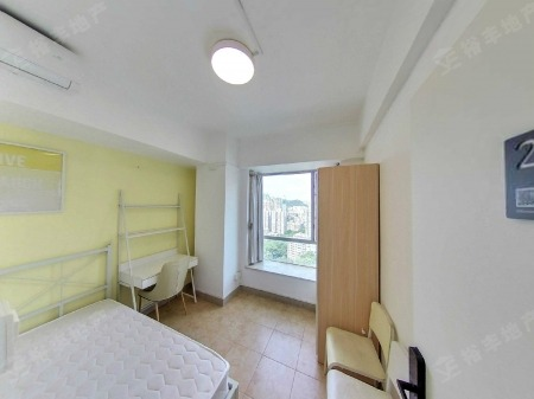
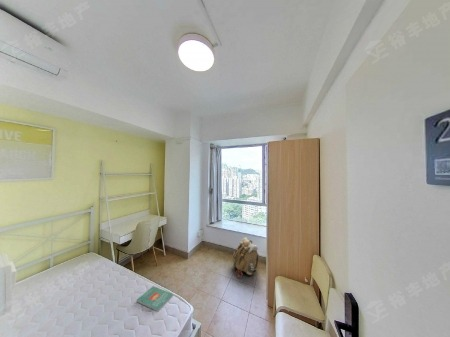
+ book (155, 297)
+ backpack (244, 255)
